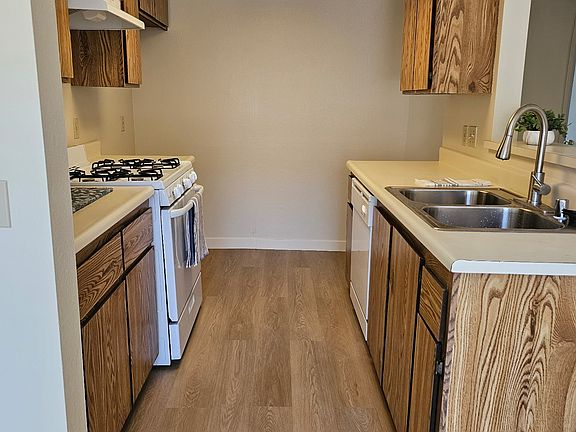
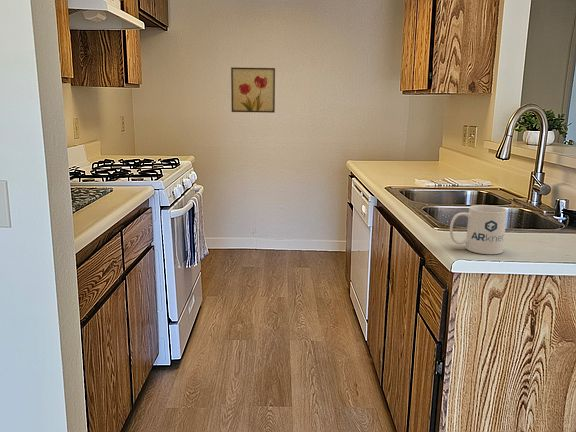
+ mug (479, 228)
+ wall art (253, 90)
